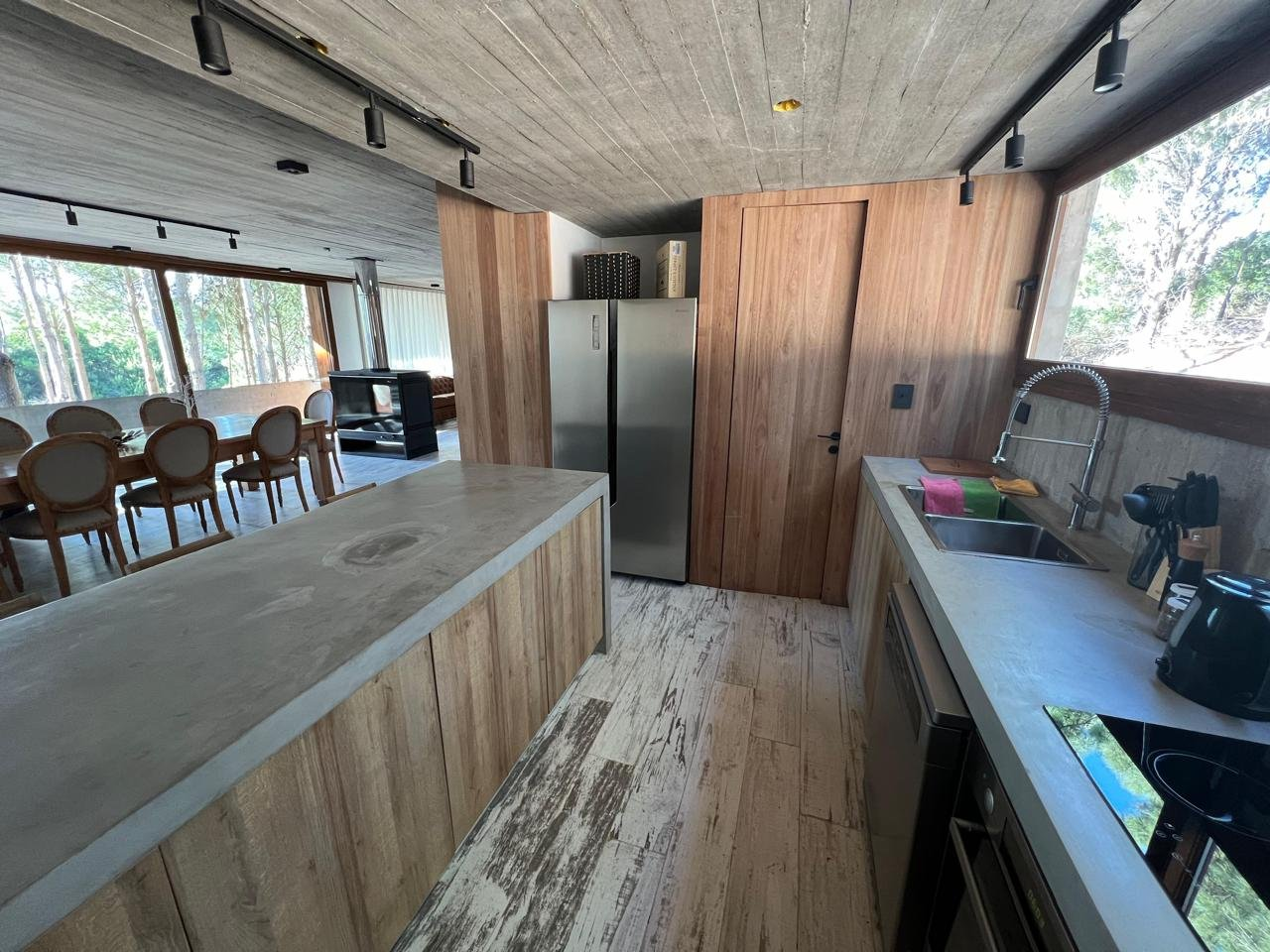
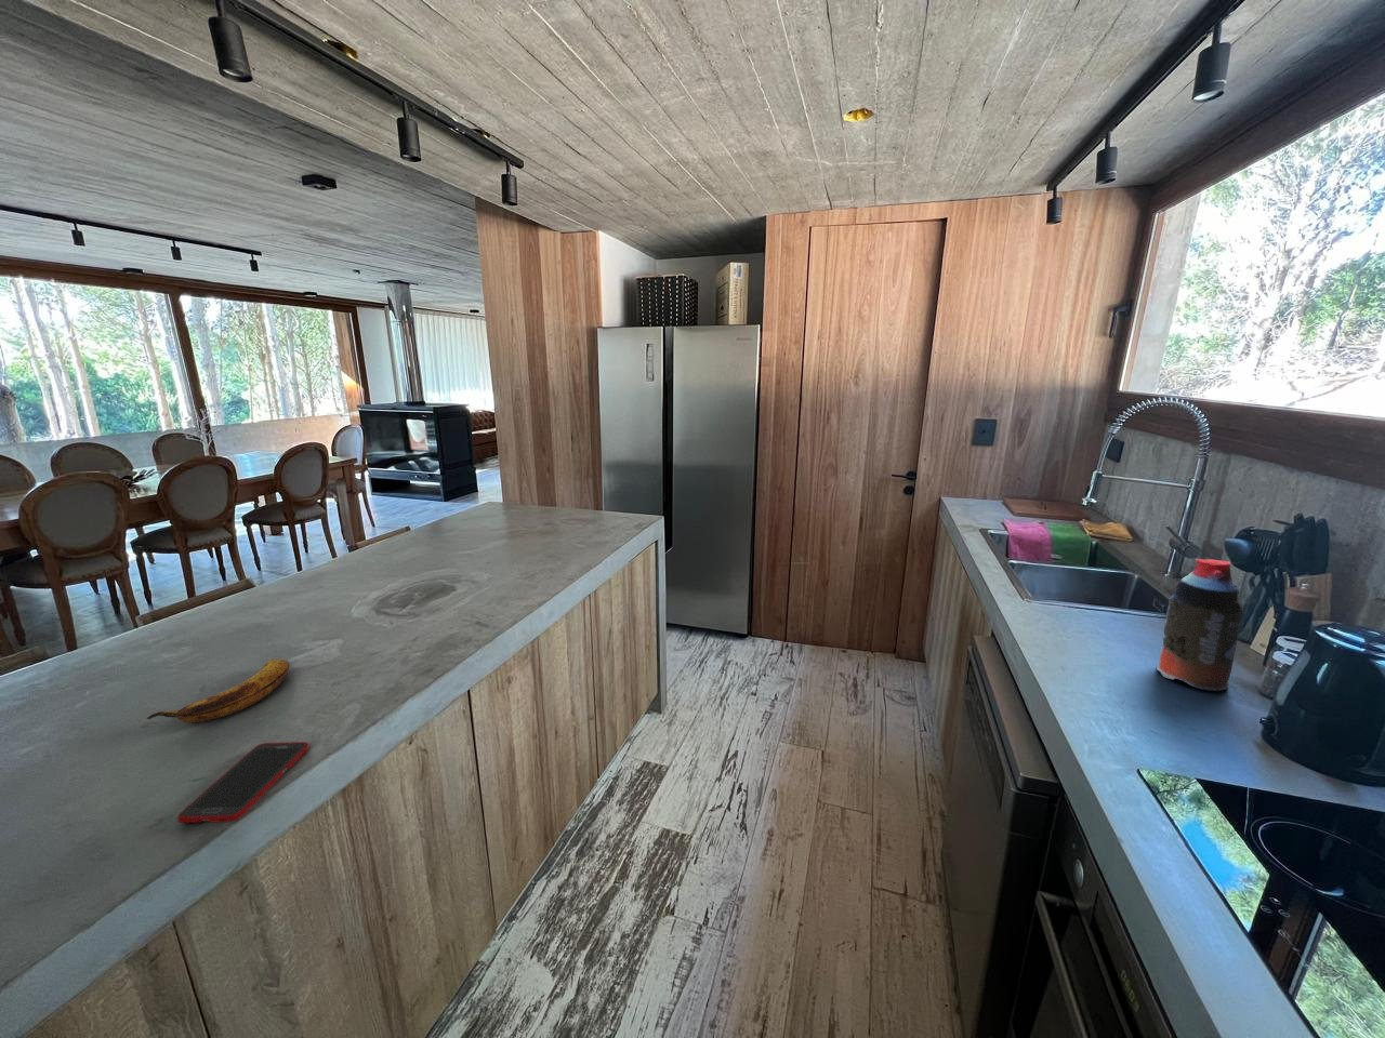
+ bottle (1204, 620)
+ cell phone (249, 778)
+ banana (237, 687)
